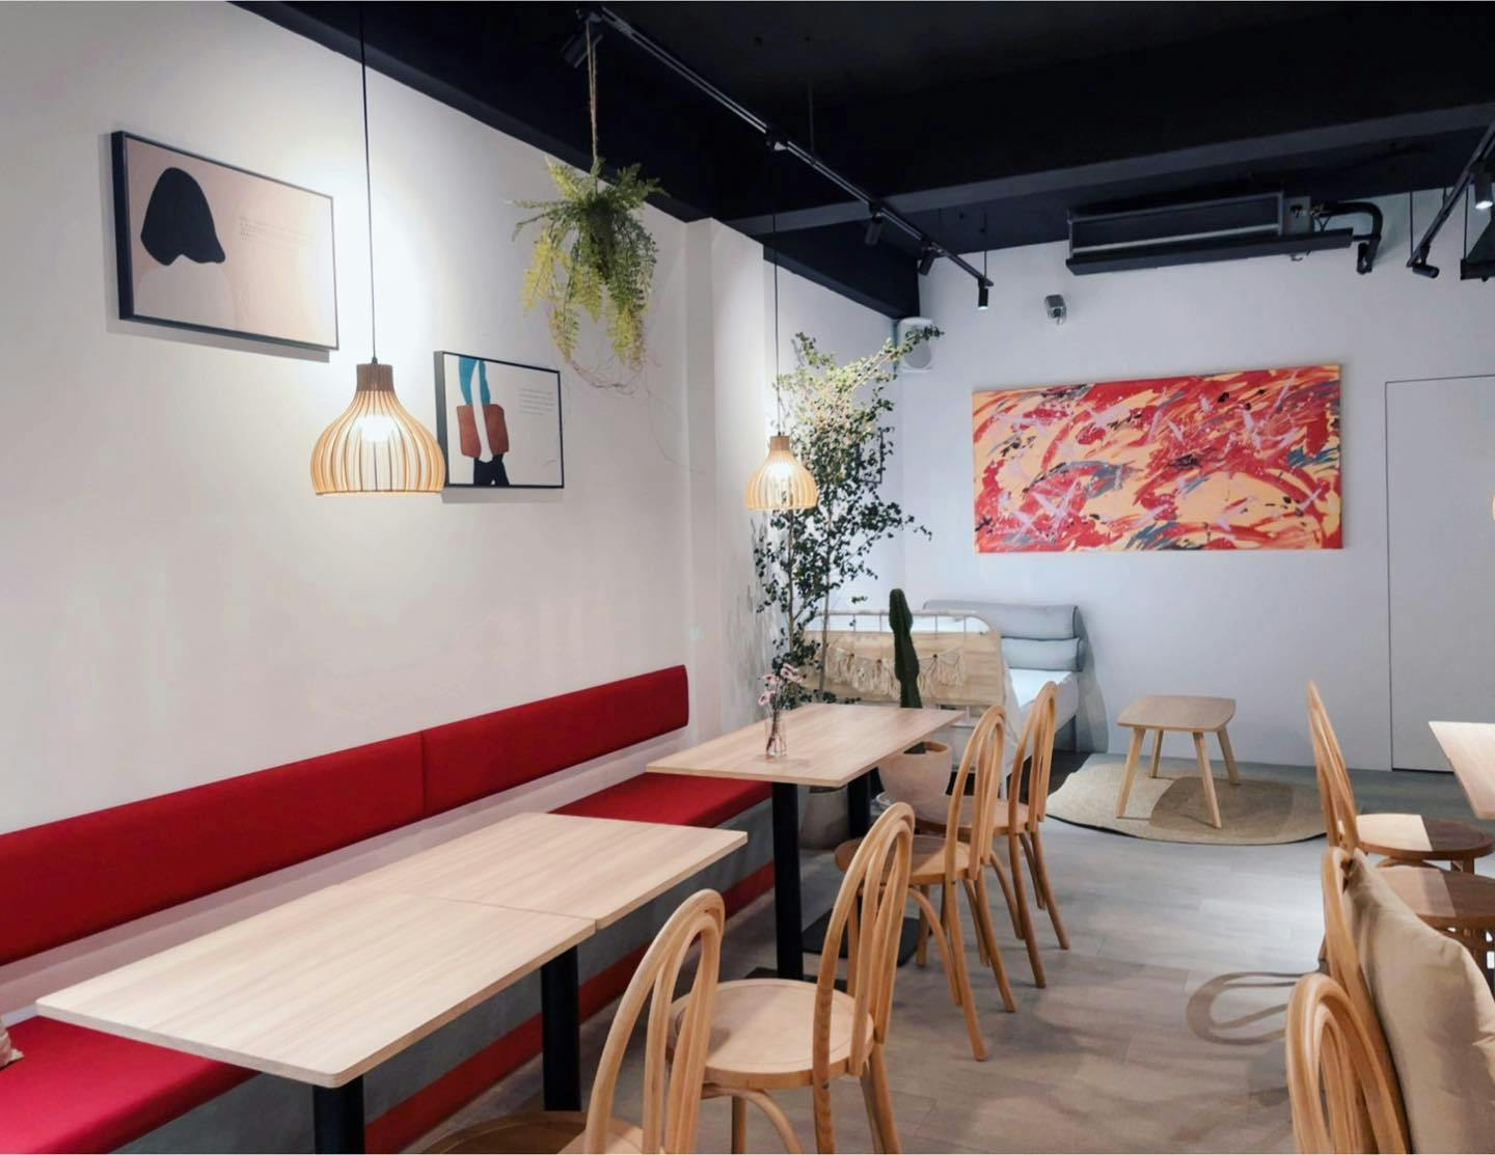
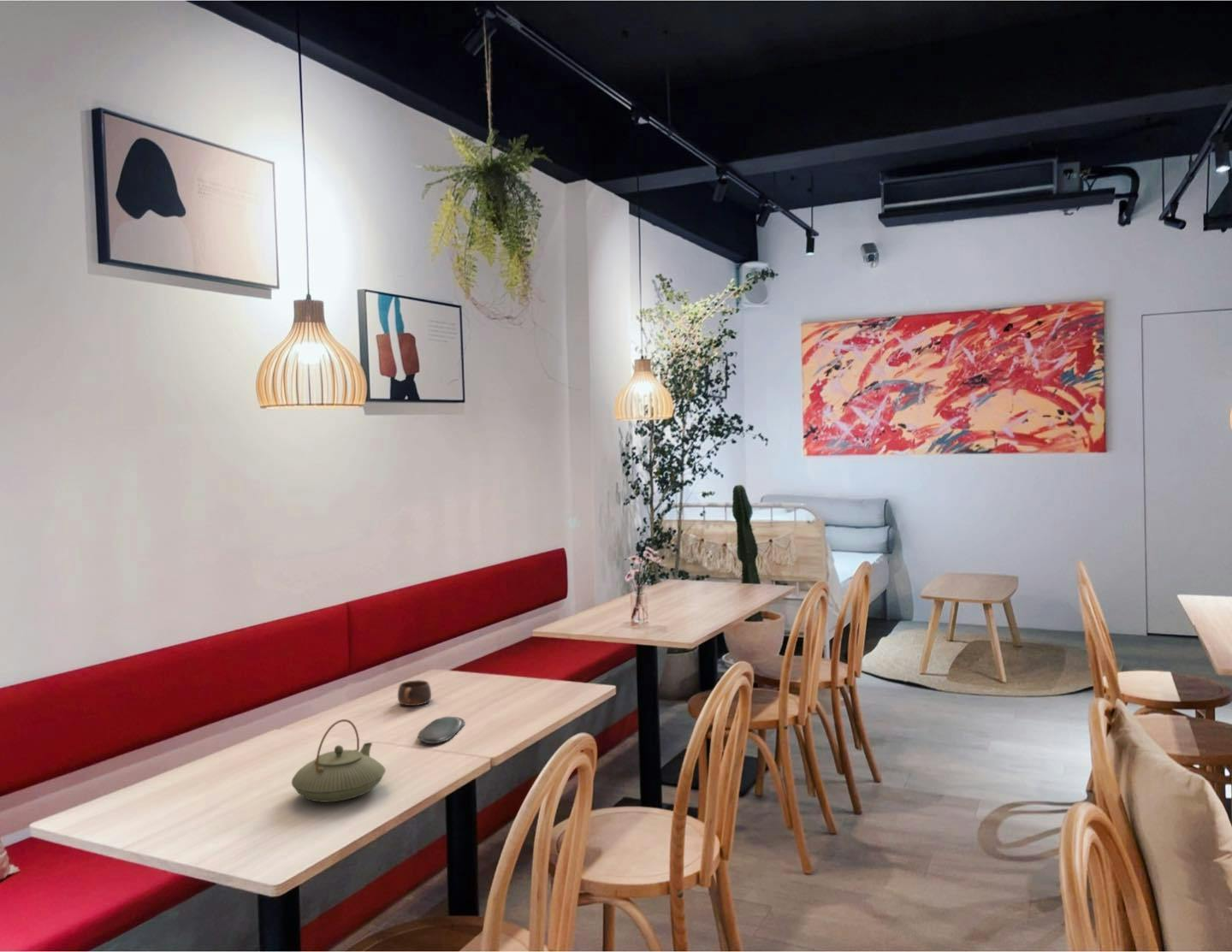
+ teapot (342, 754)
+ cup (412, 694)
+ oval tray (441, 729)
